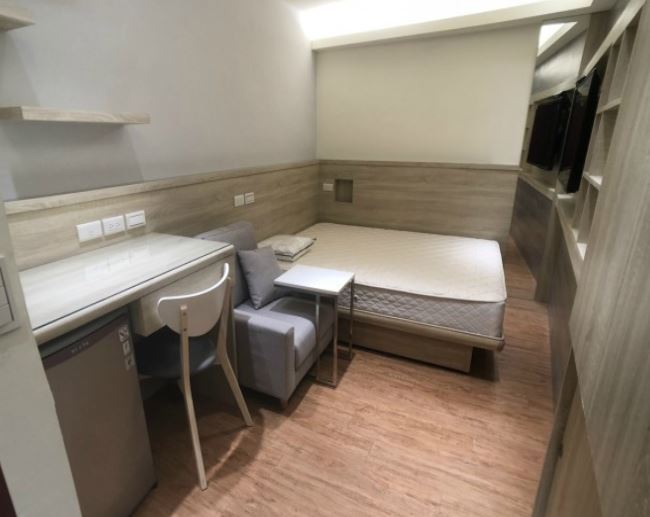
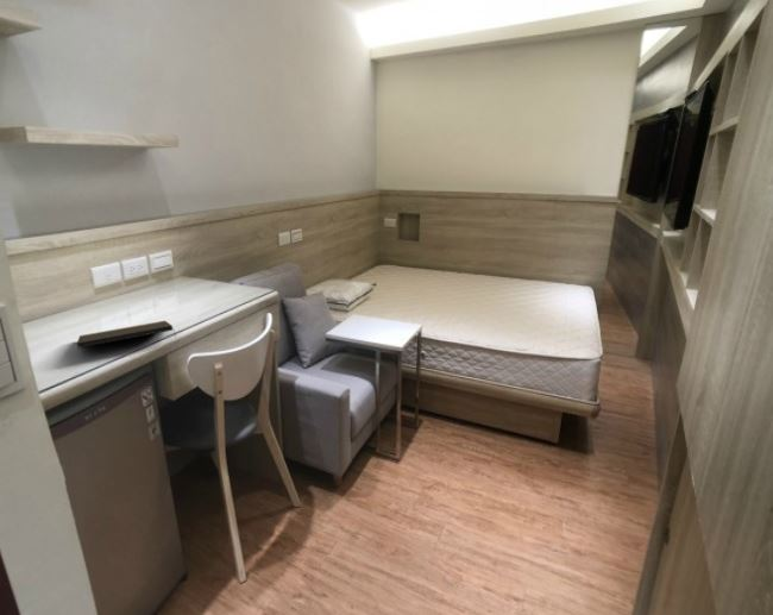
+ notepad (126, 332)
